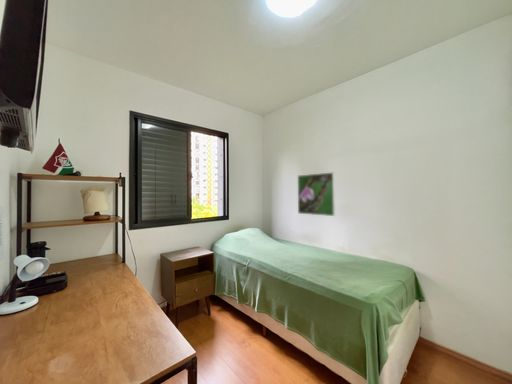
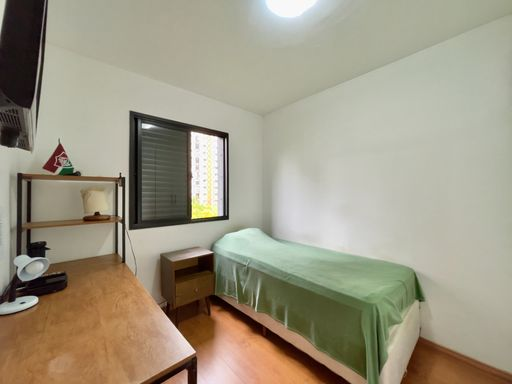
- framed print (315, 194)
